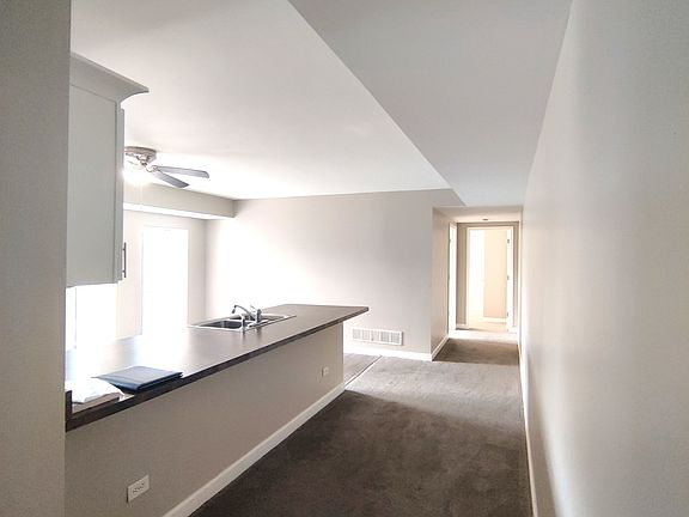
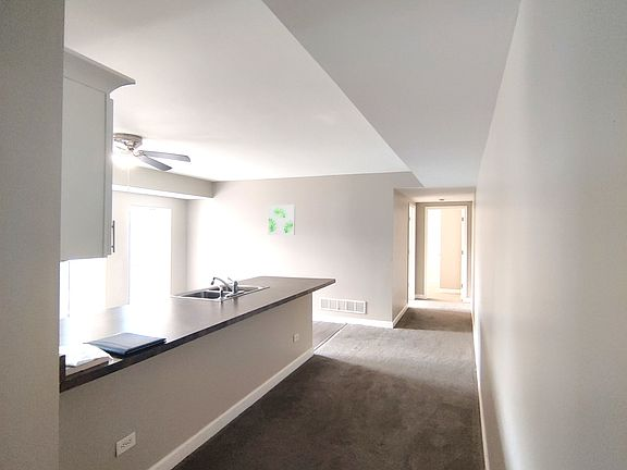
+ wall art (281, 220)
